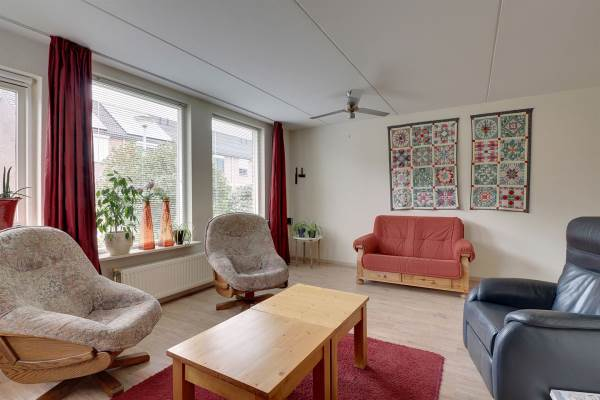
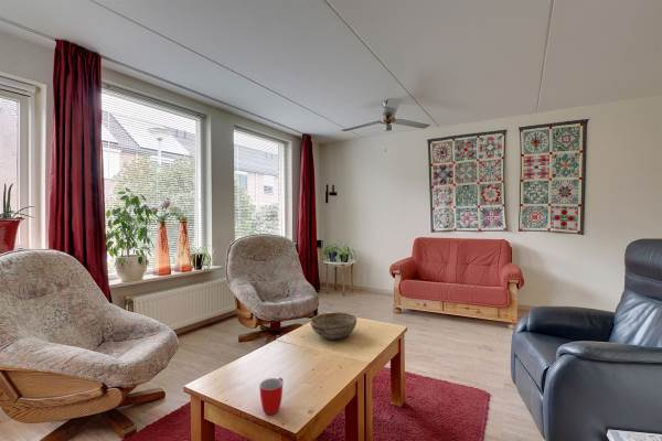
+ bowl (333, 326)
+ mug (274, 394)
